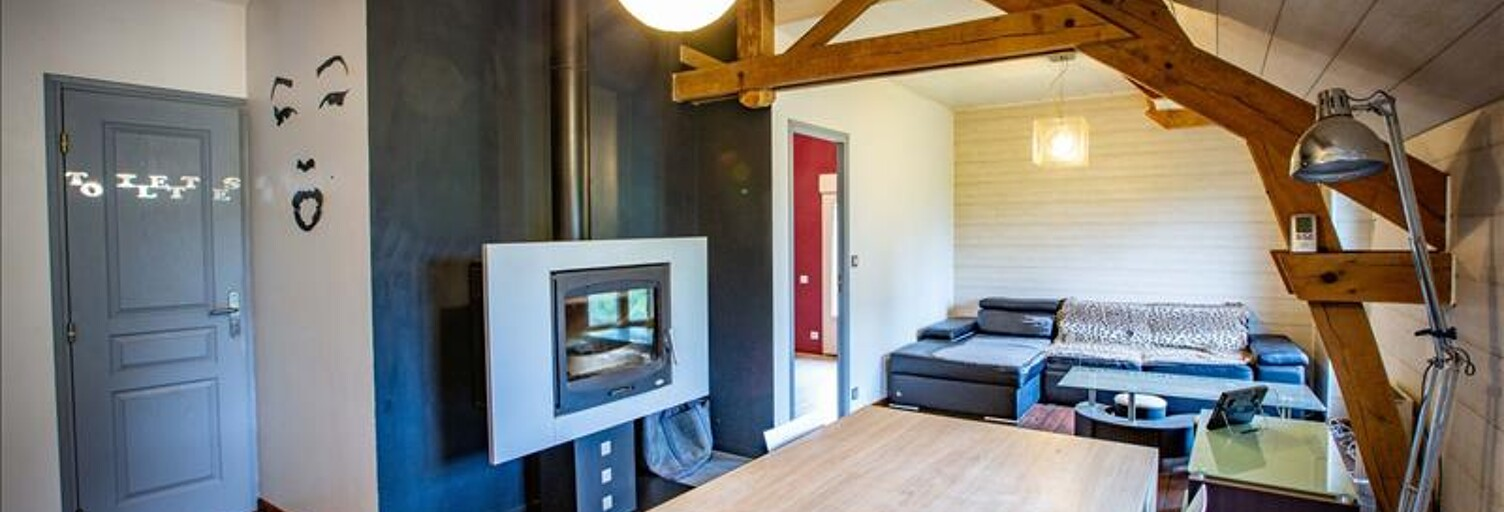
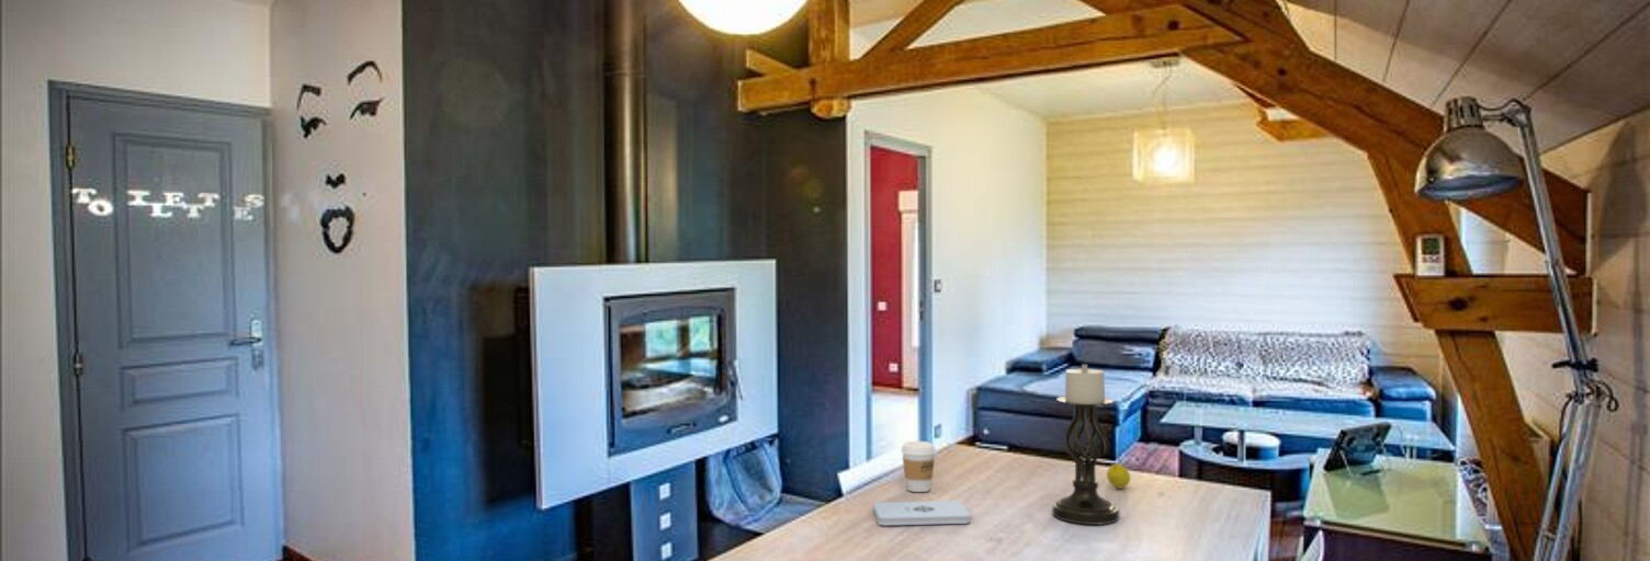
+ notepad (920, 512)
+ candle holder (1087, 438)
+ coffee cup (918, 466)
+ fruit (1118, 476)
